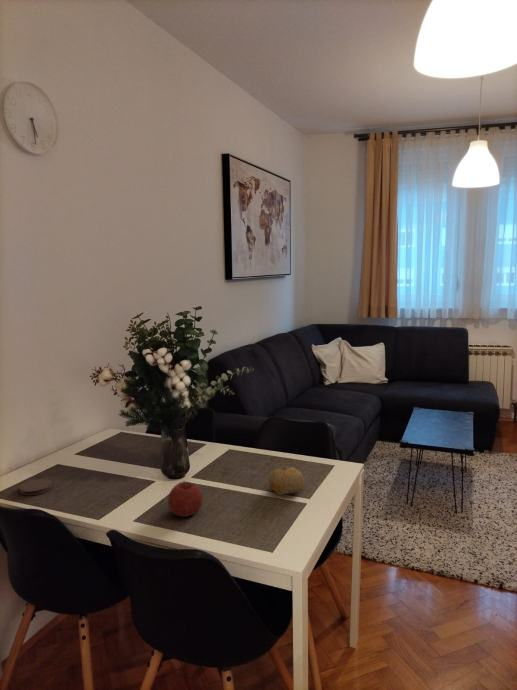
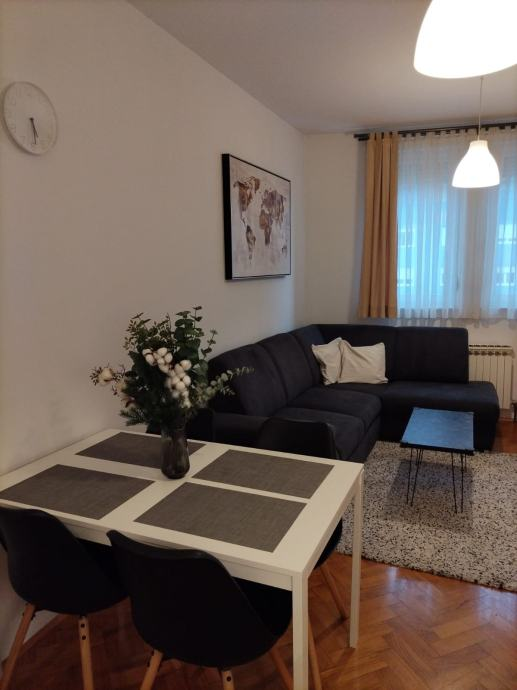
- coaster (36, 486)
- fruit (184, 496)
- fruit (286, 479)
